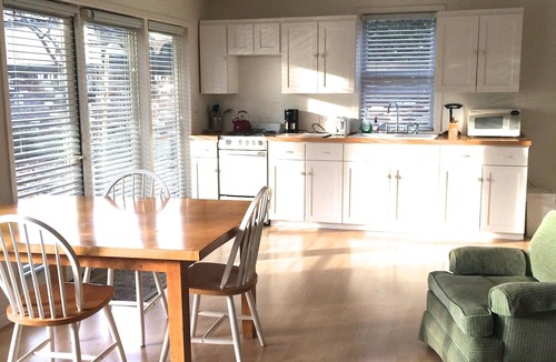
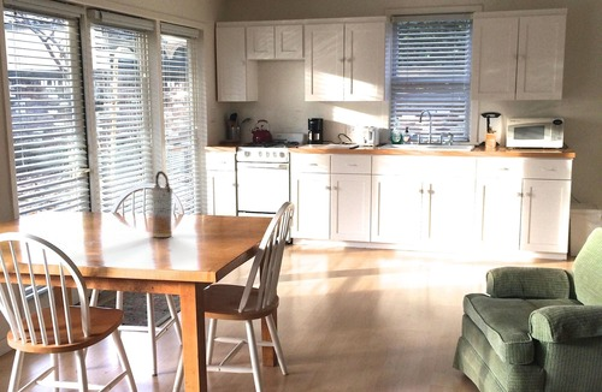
+ vase (161, 203)
